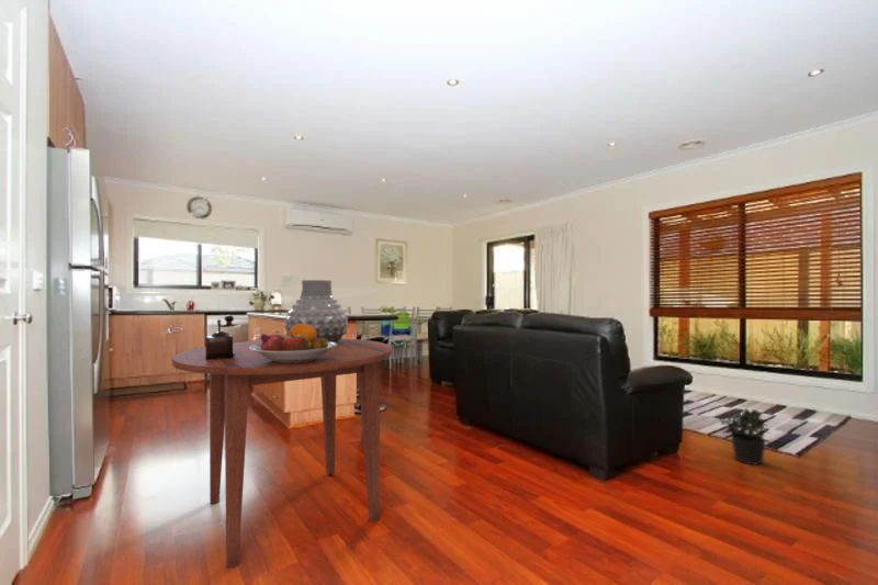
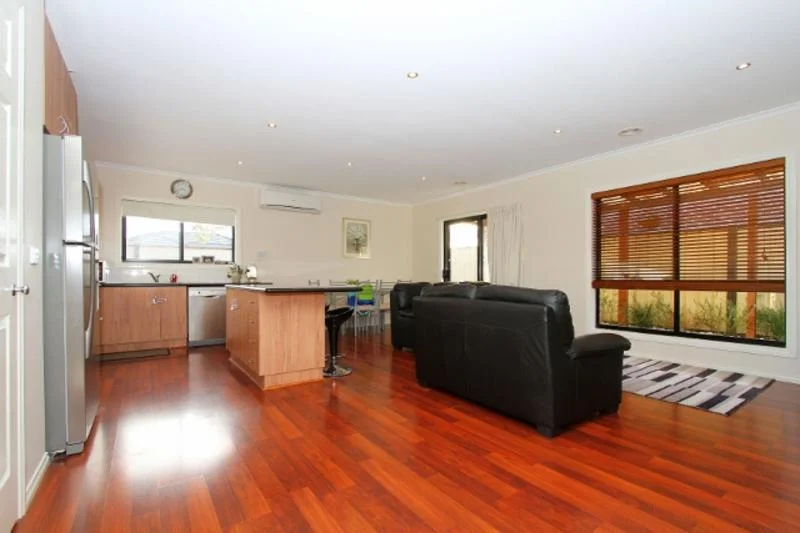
- vase (316, 311)
- fruit bowl (294, 341)
- potted plant (748, 434)
- dining table (324, 429)
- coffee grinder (221, 336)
